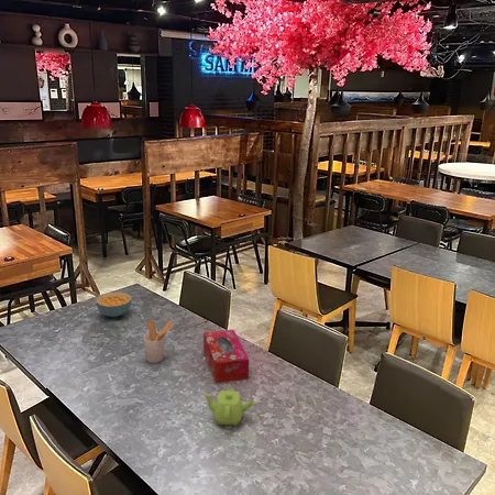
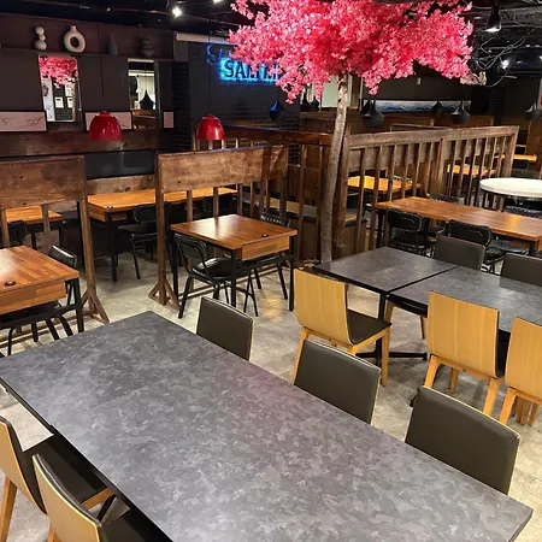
- tissue box (224, 354)
- cereal bowl (114, 307)
- utensil holder (160, 340)
- teapot (228, 406)
